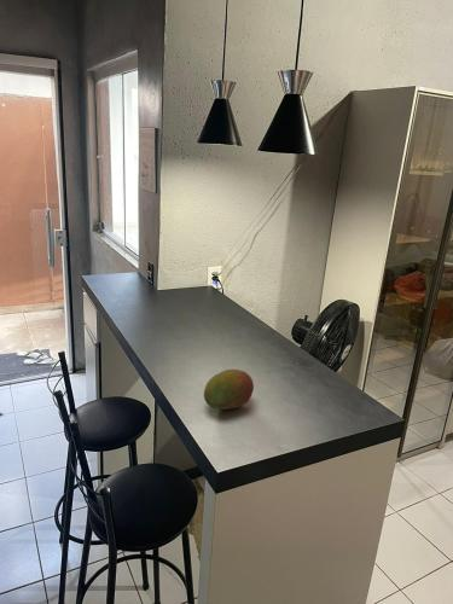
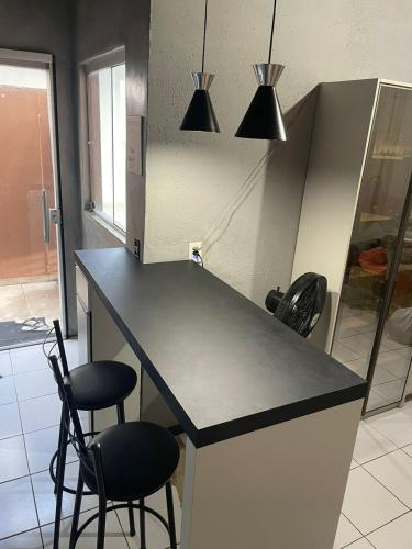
- fruit (228, 389)
